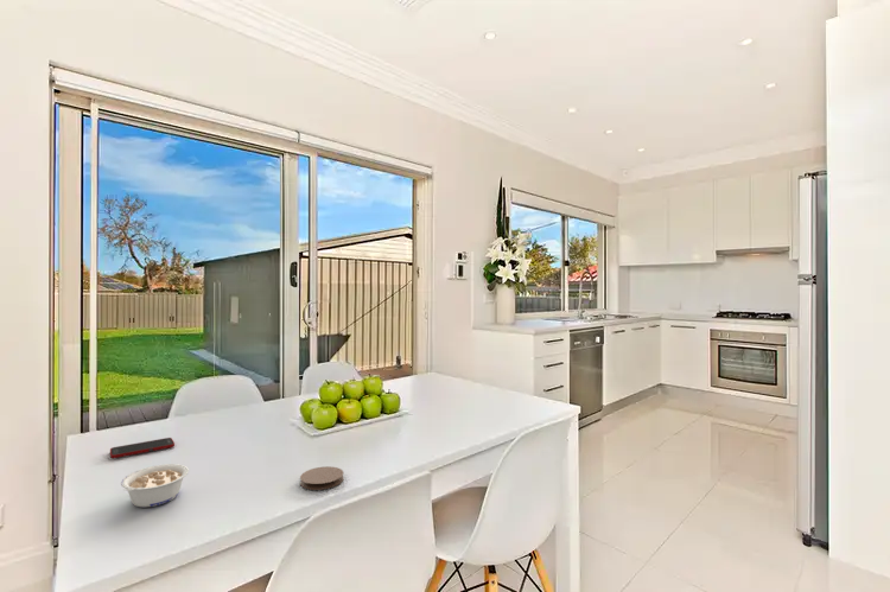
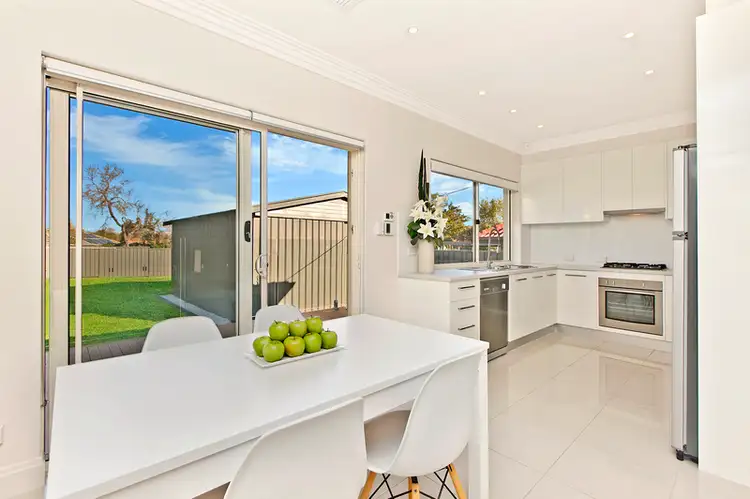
- legume (155, 485)
- cell phone (142, 447)
- coaster (322, 477)
